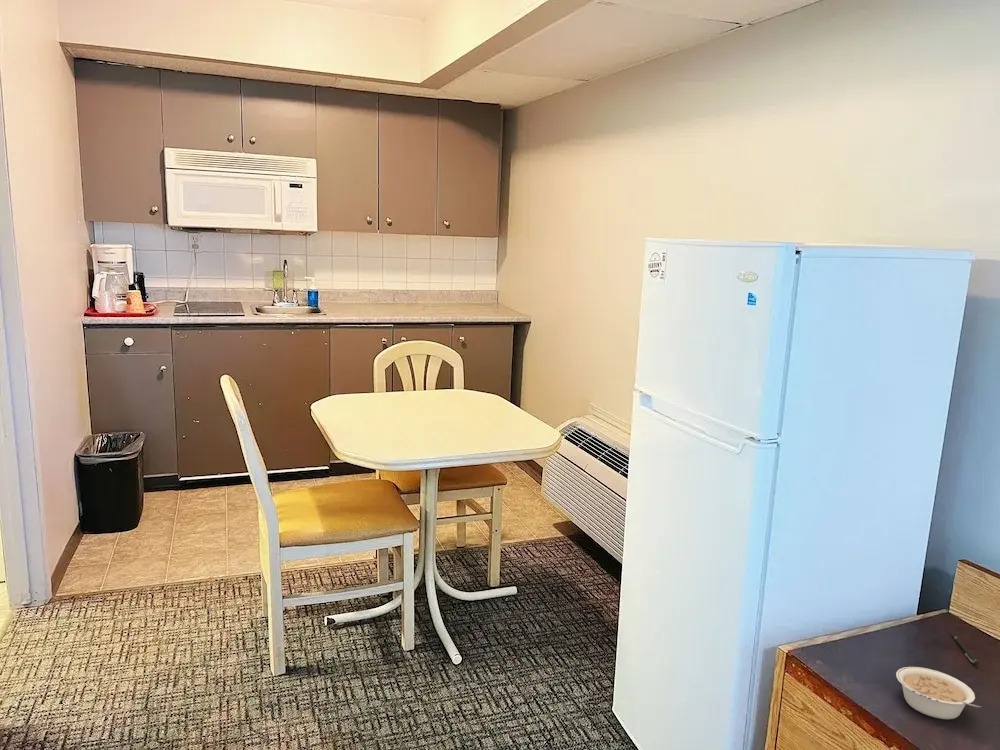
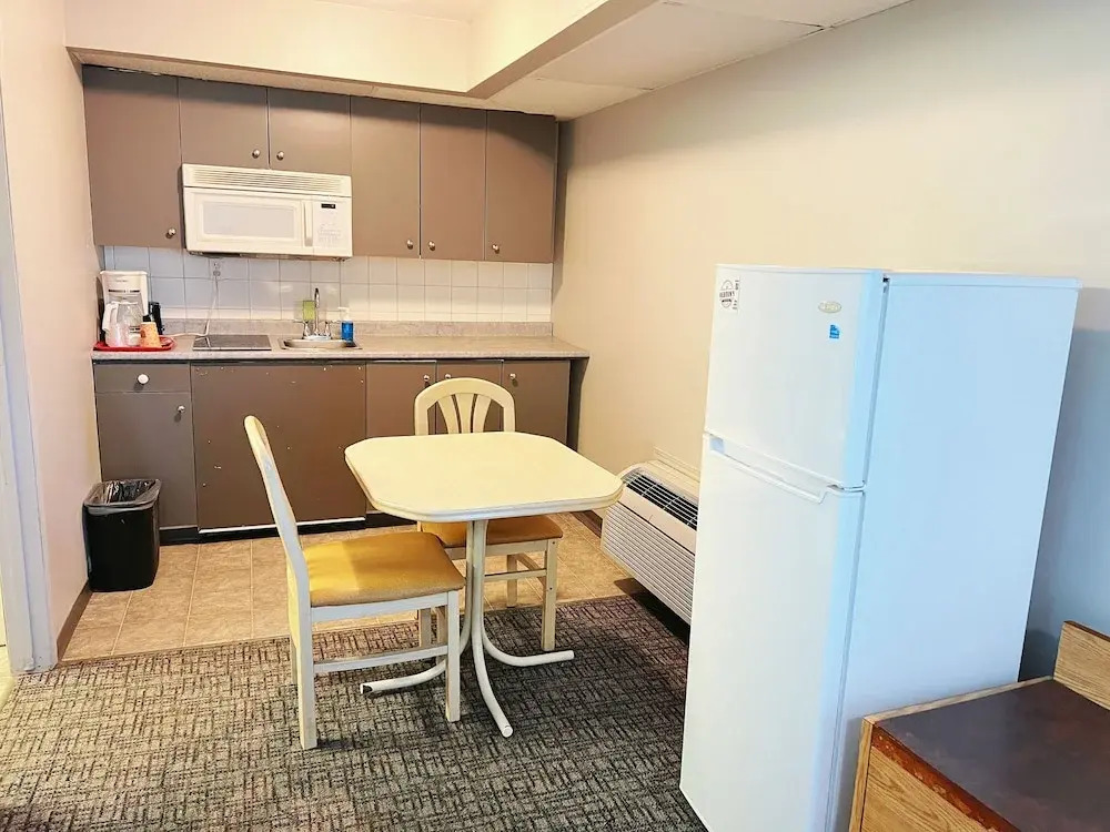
- pen (963, 647)
- legume (936, 694)
